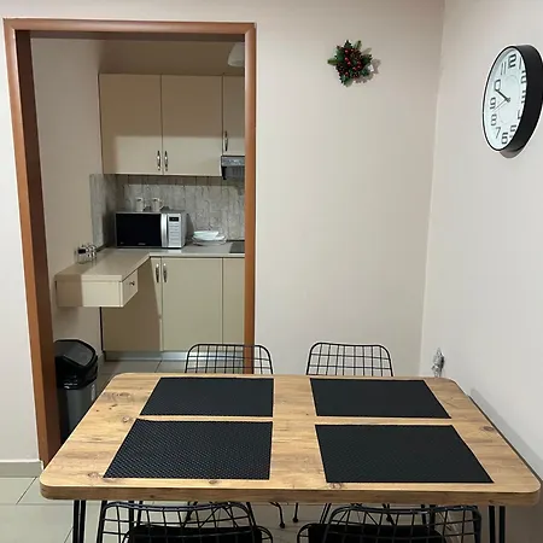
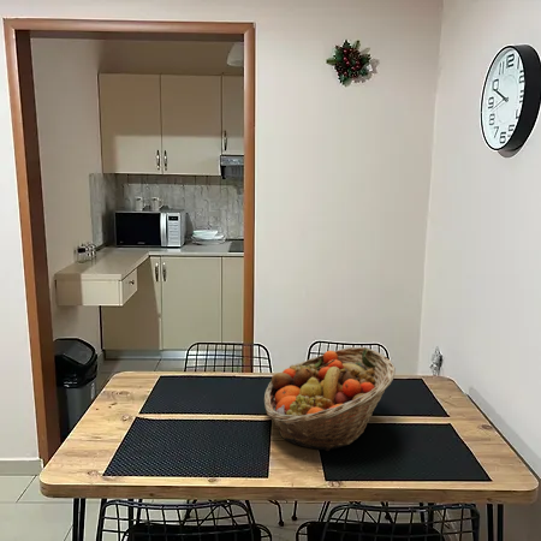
+ fruit basket (327, 392)
